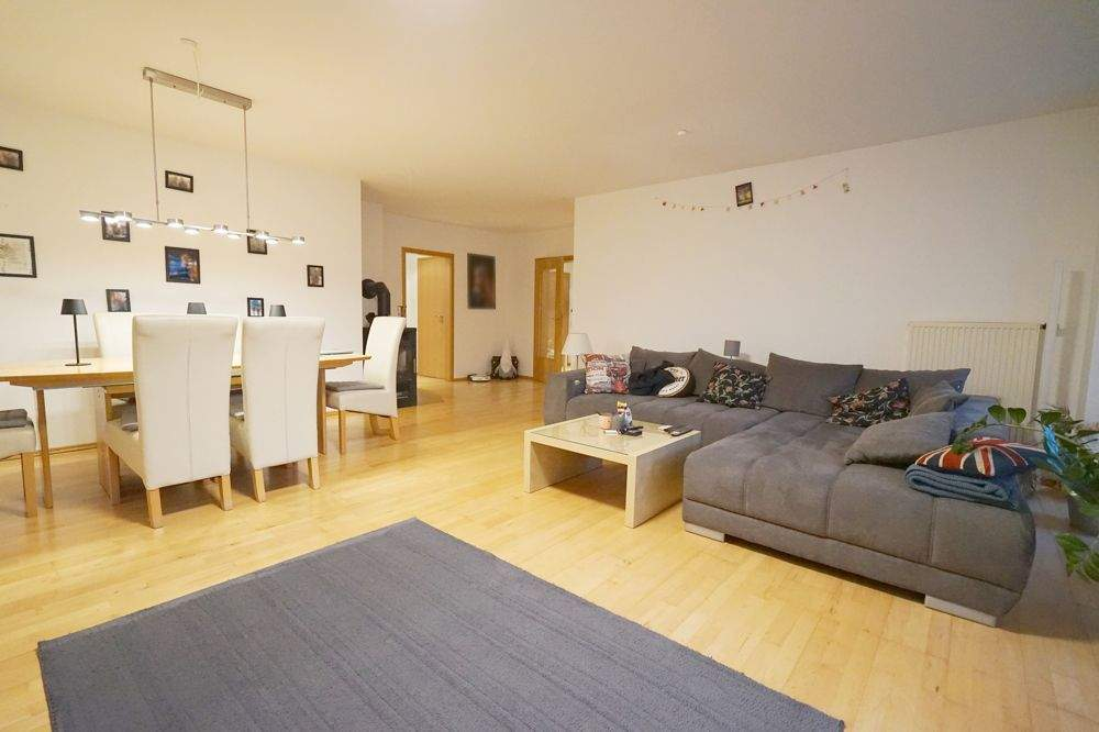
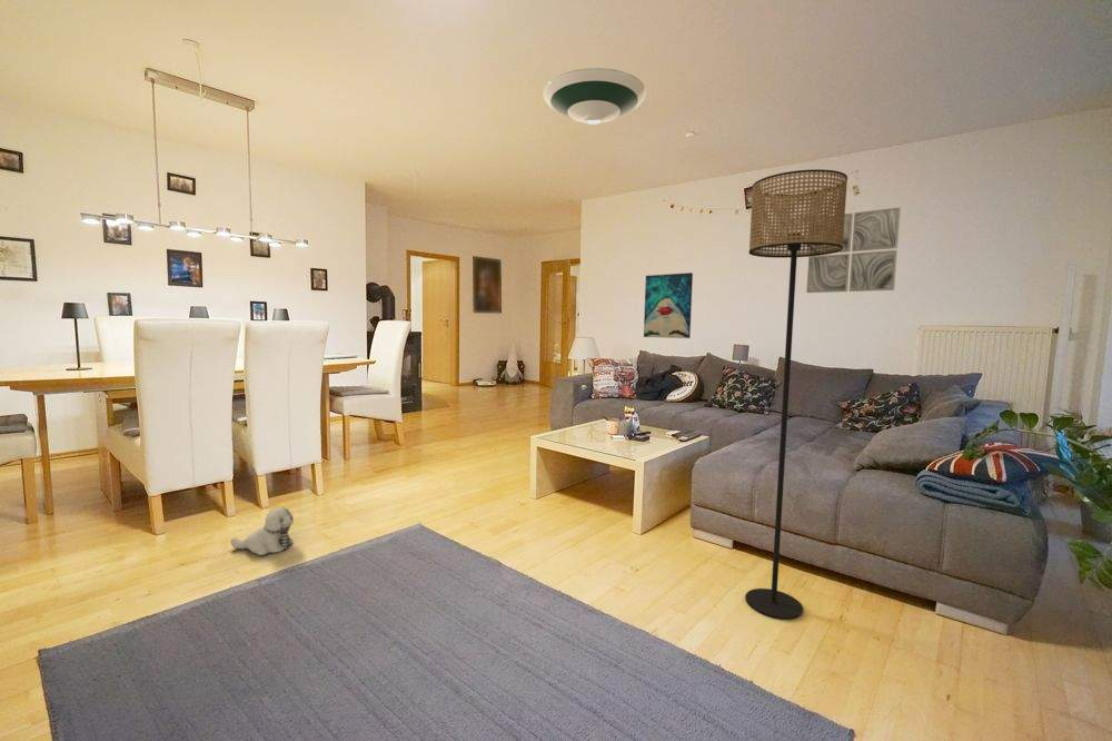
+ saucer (594, 108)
+ wall art (667, 306)
+ plush toy (265, 526)
+ floor lamp (785, 401)
+ wall art (850, 250)
